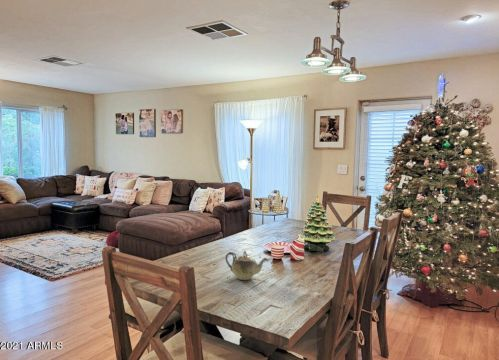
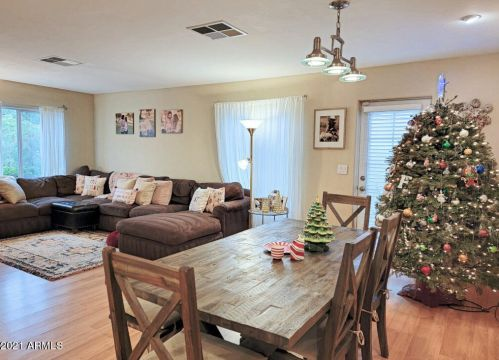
- teapot (246, 264)
